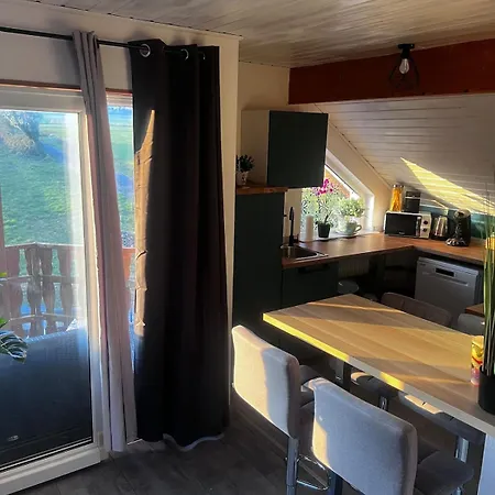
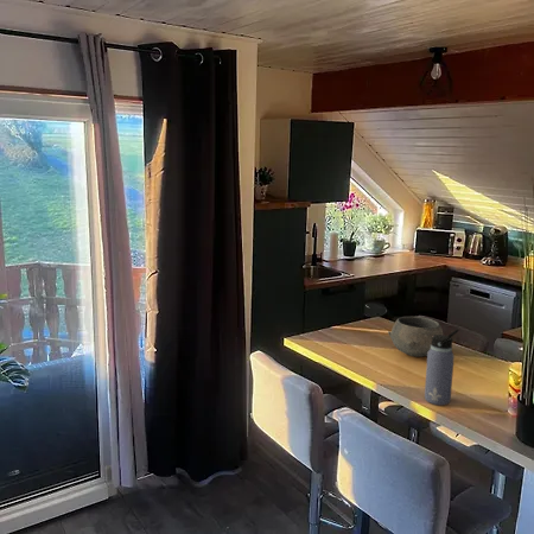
+ bowl (417, 337)
+ water bottle (440, 364)
